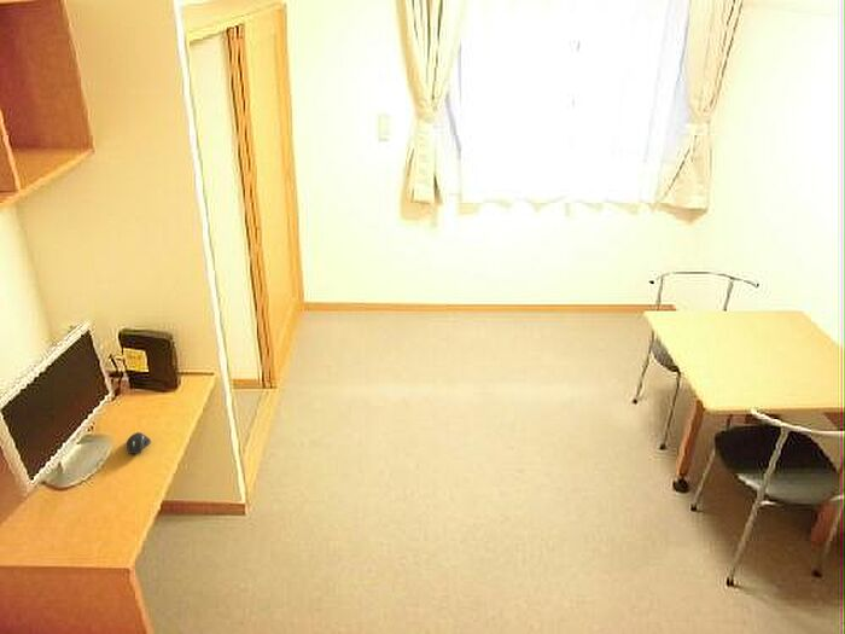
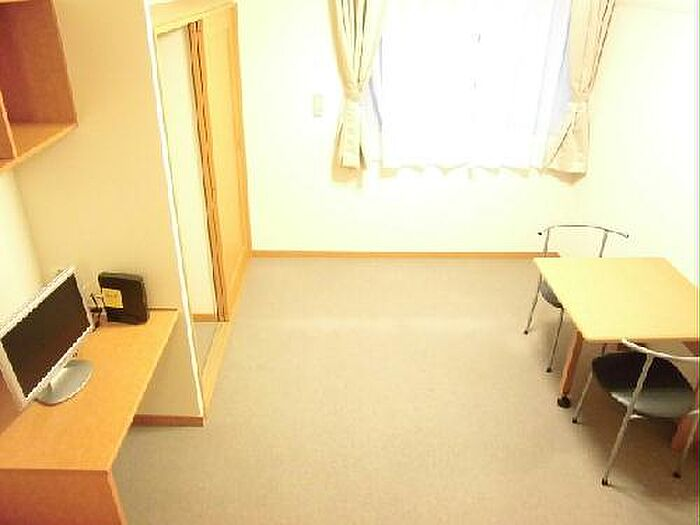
- computer mouse (138, 440)
